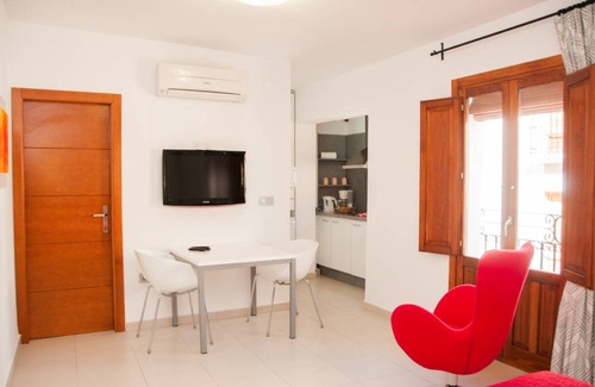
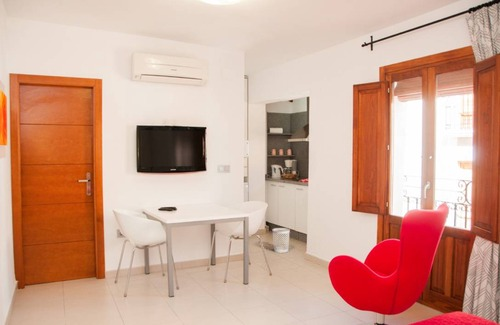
+ wastebasket (280, 240)
